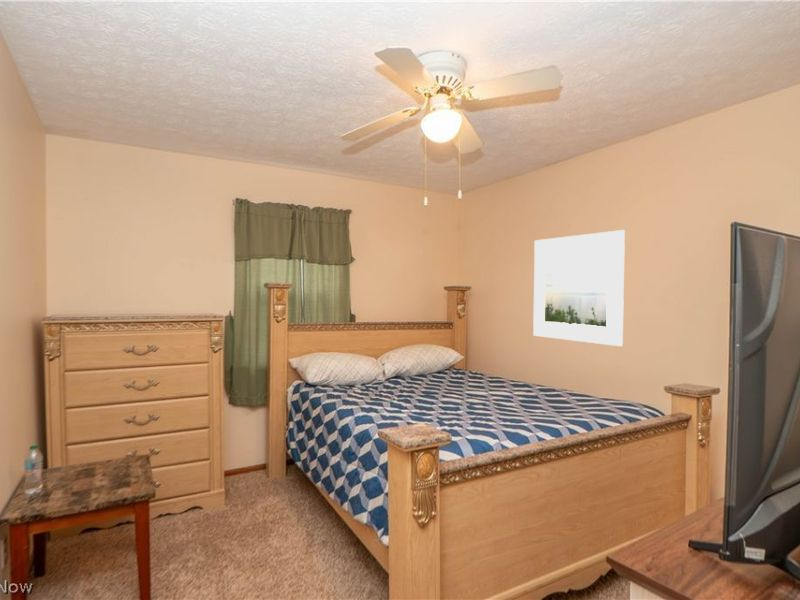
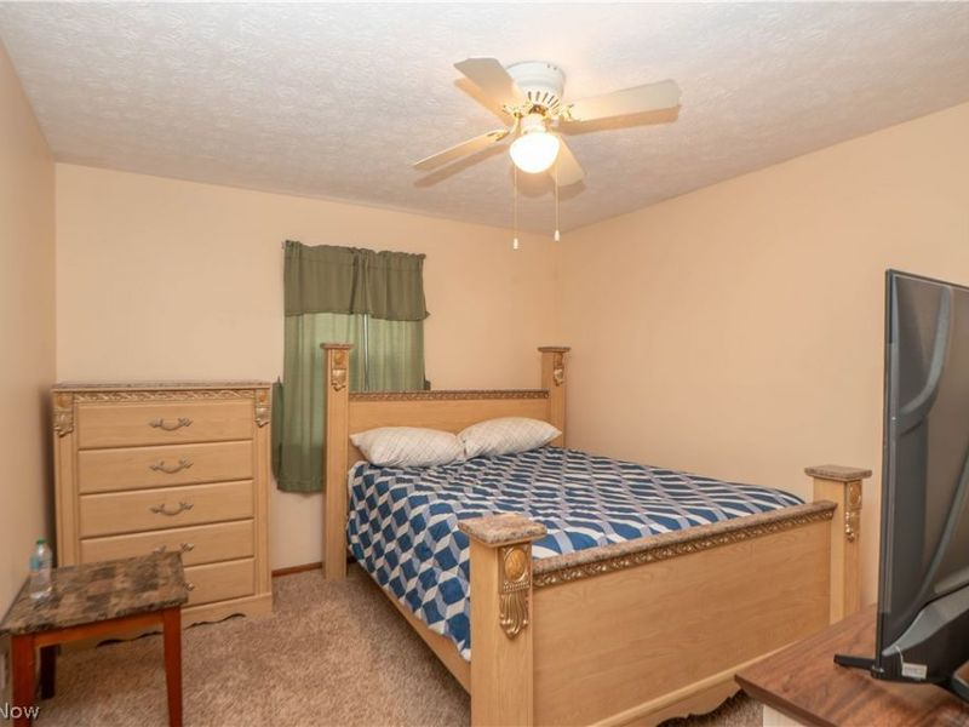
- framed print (574, 288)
